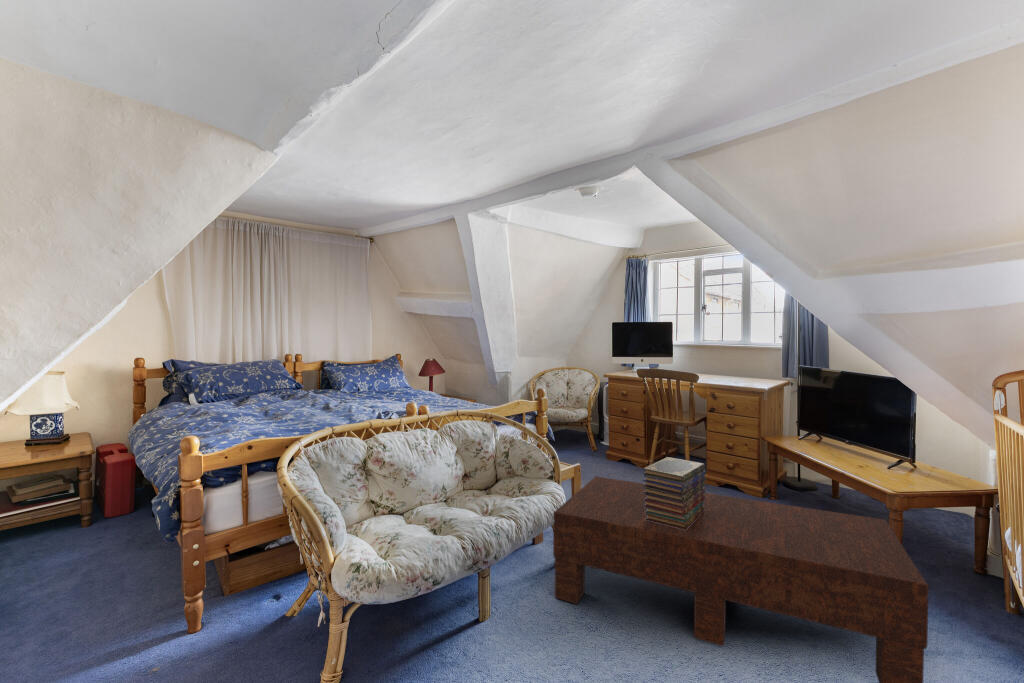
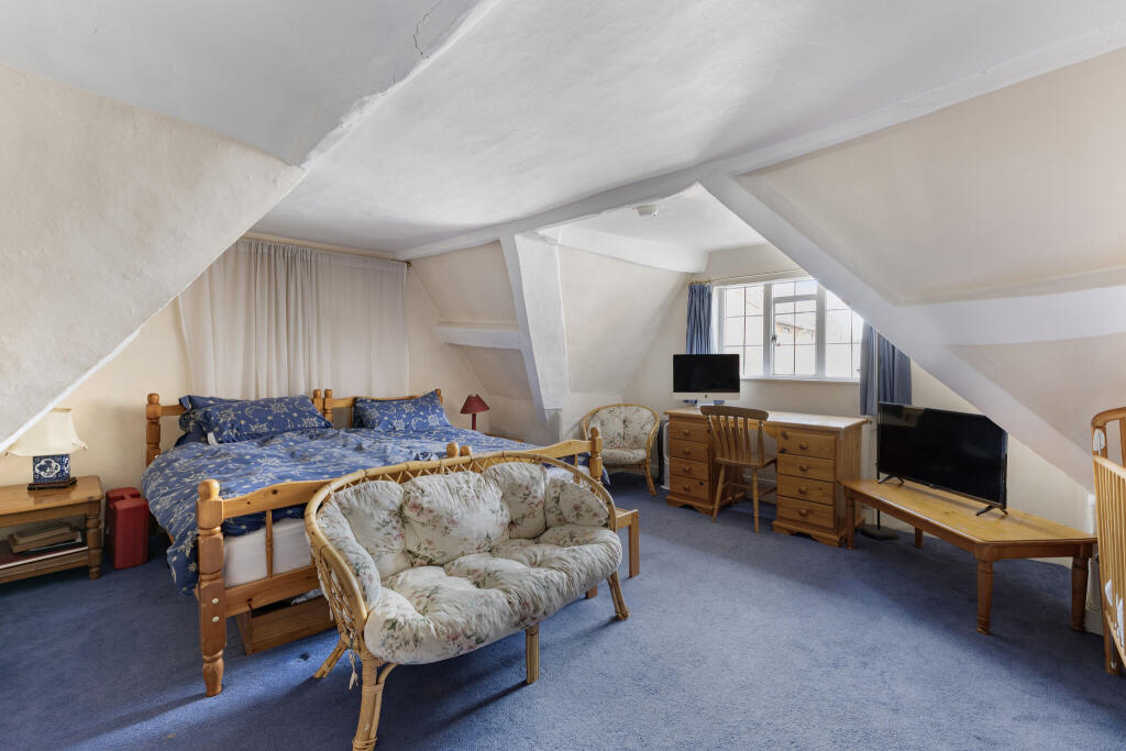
- book stack (674, 489)
- coffee table (715, 559)
